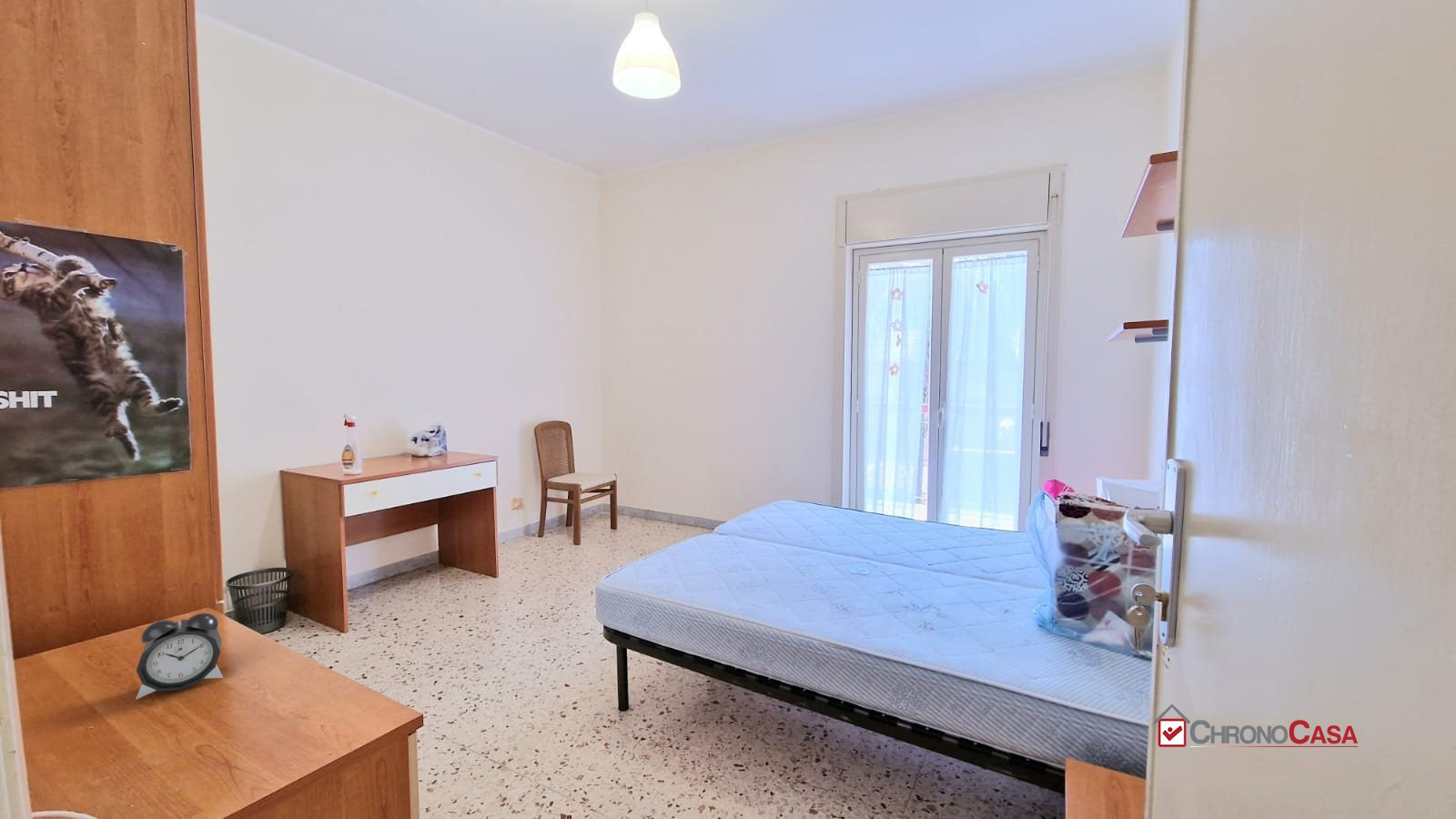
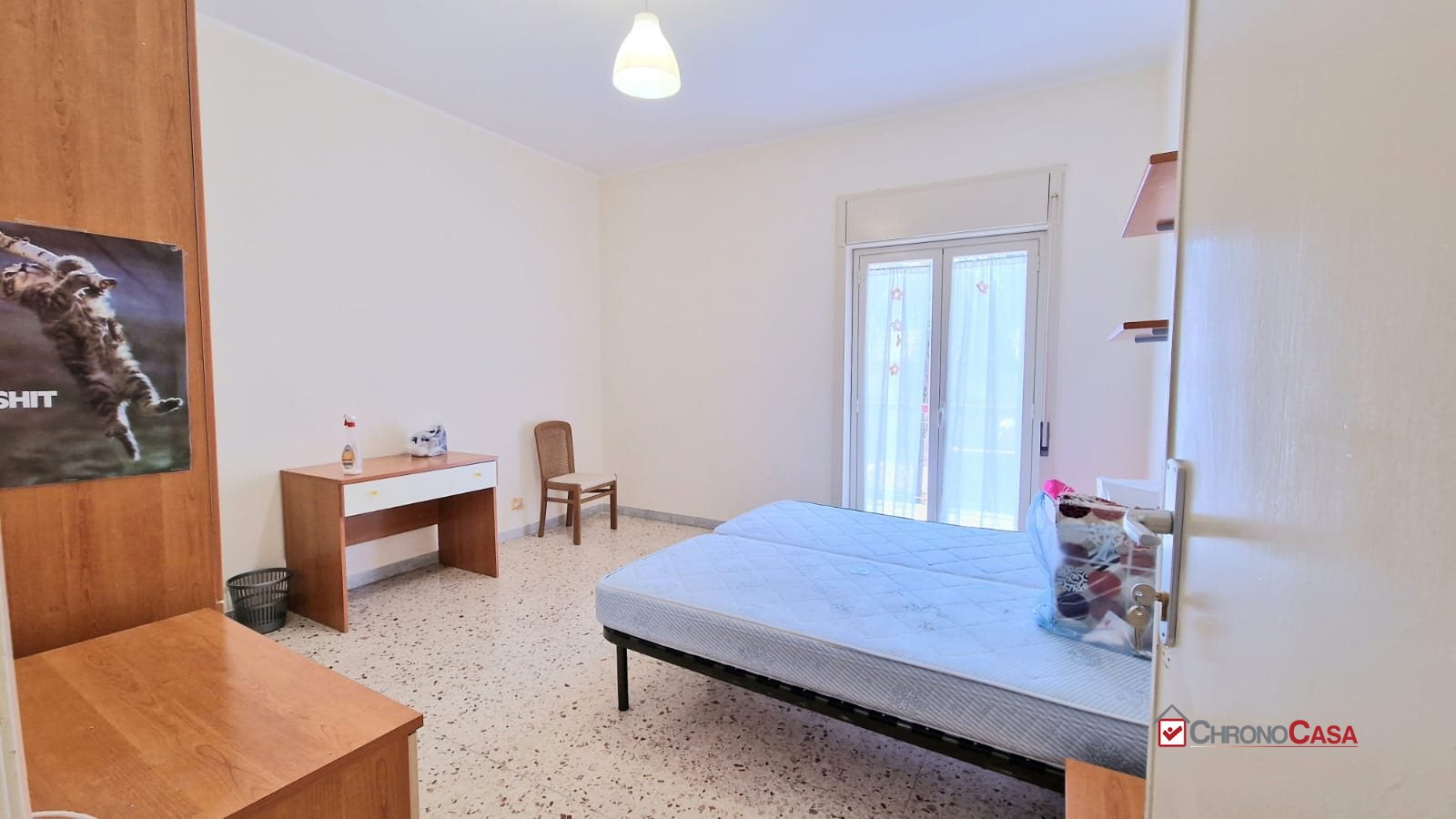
- alarm clock (179, 651)
